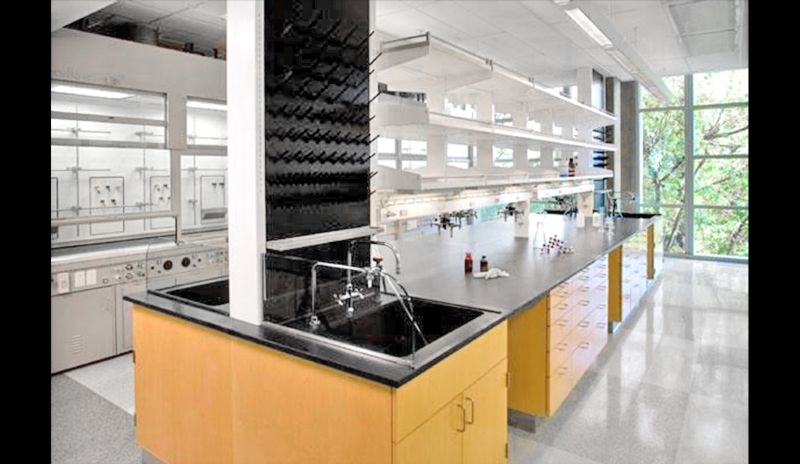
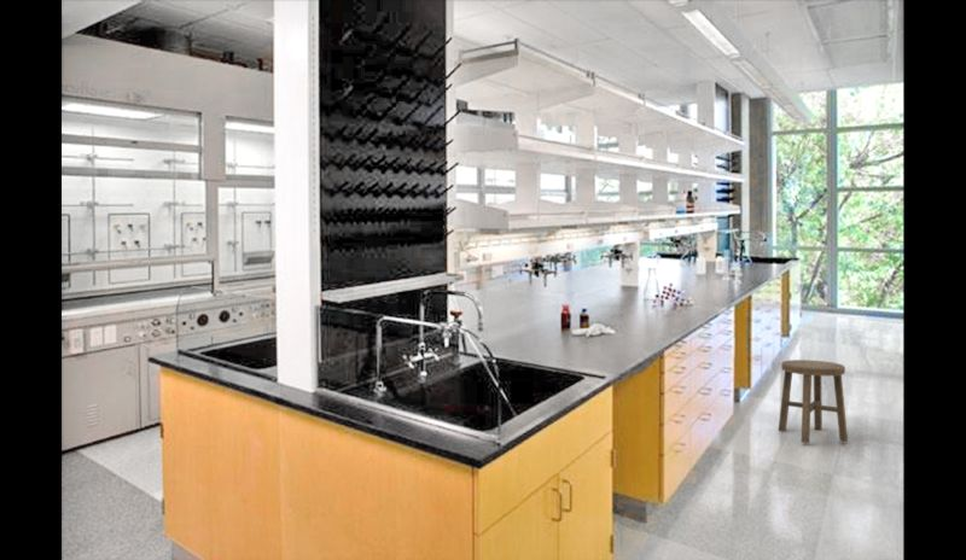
+ stool (814, 399)
